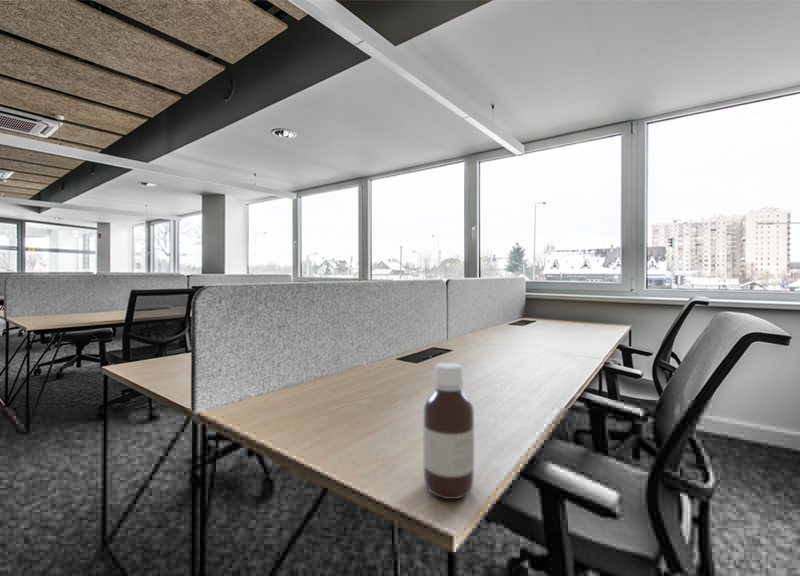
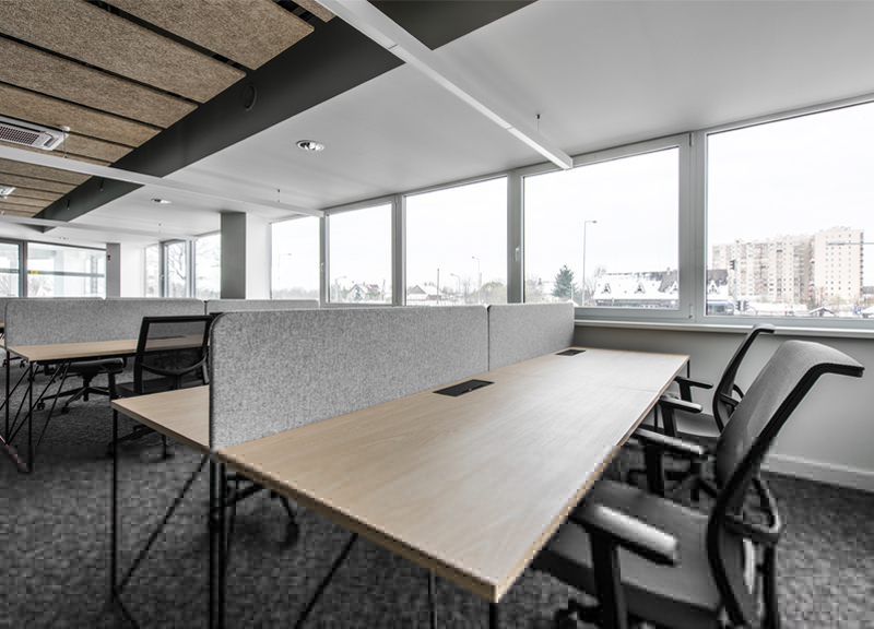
- bottle (448, 427)
